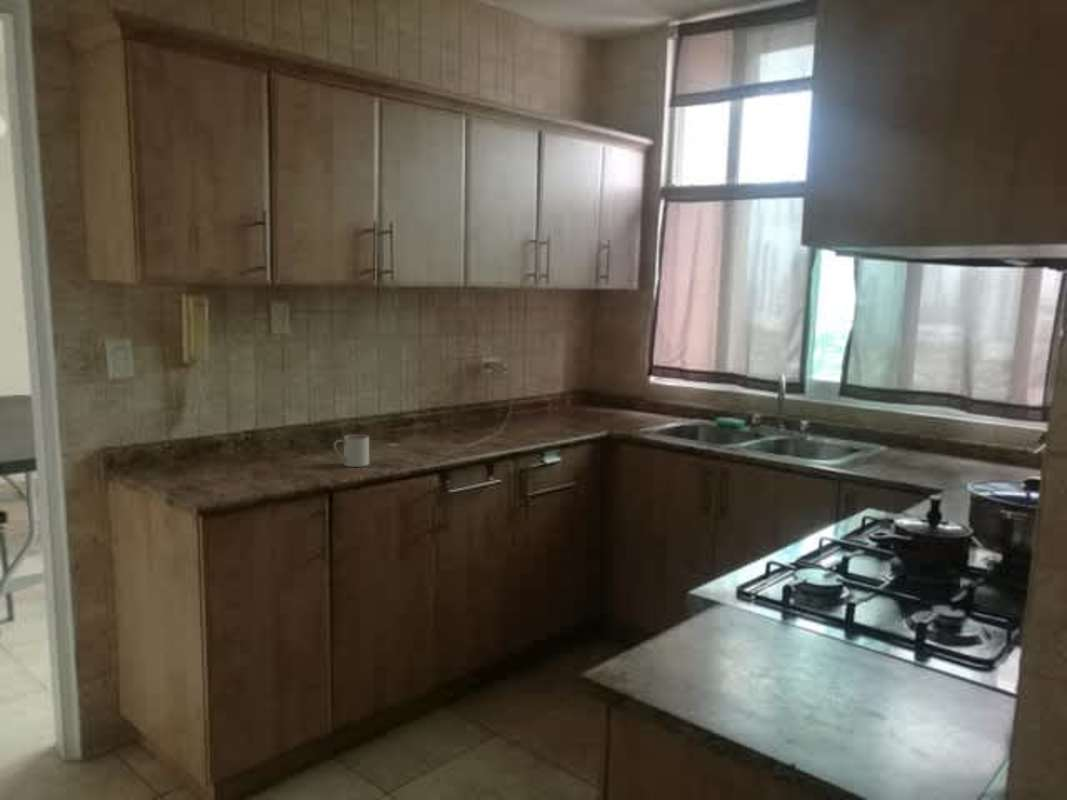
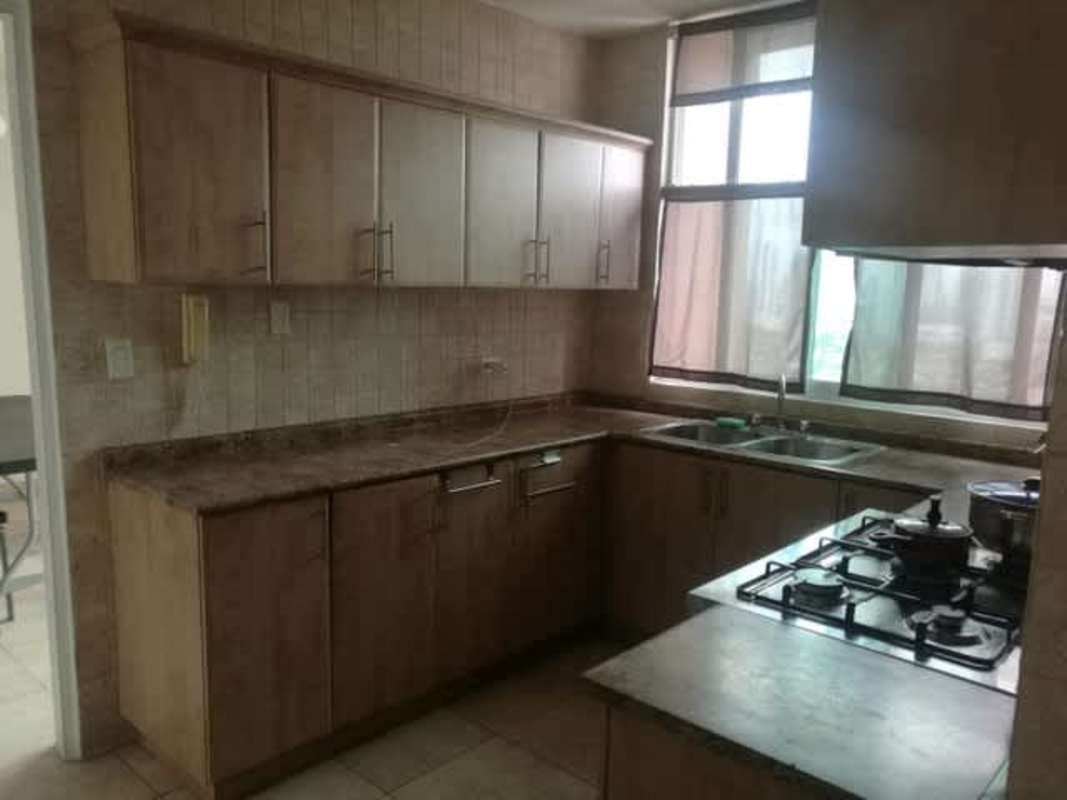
- mug (351, 450)
